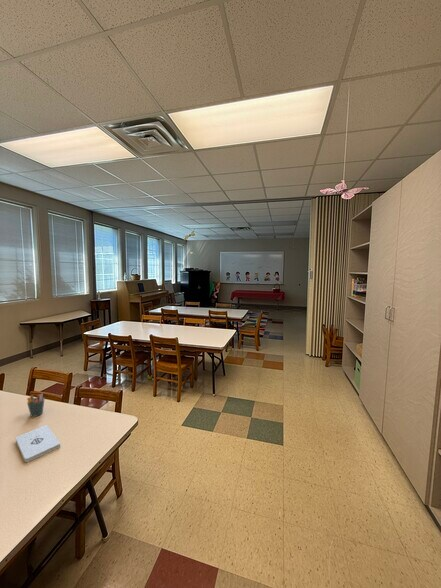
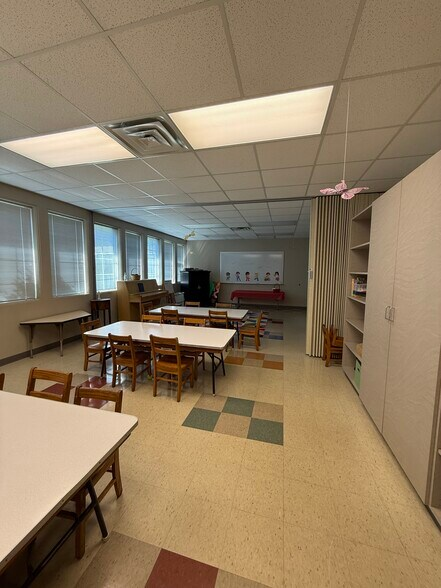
- notepad (37, 441)
- pen holder (35, 403)
